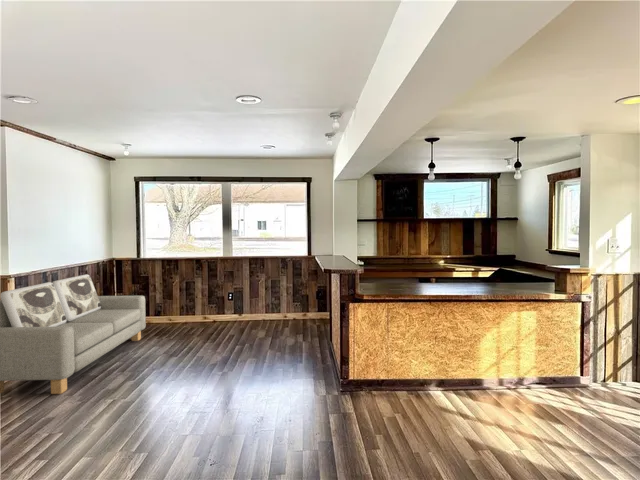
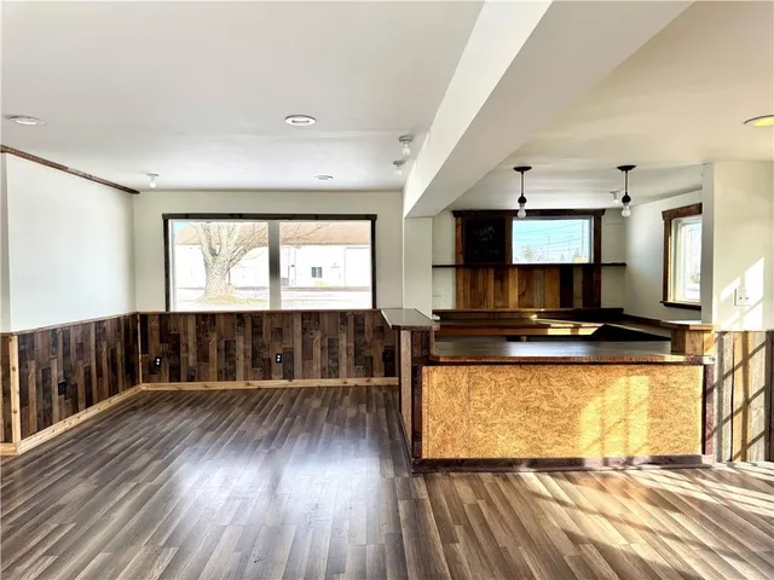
- sofa (76, 321)
